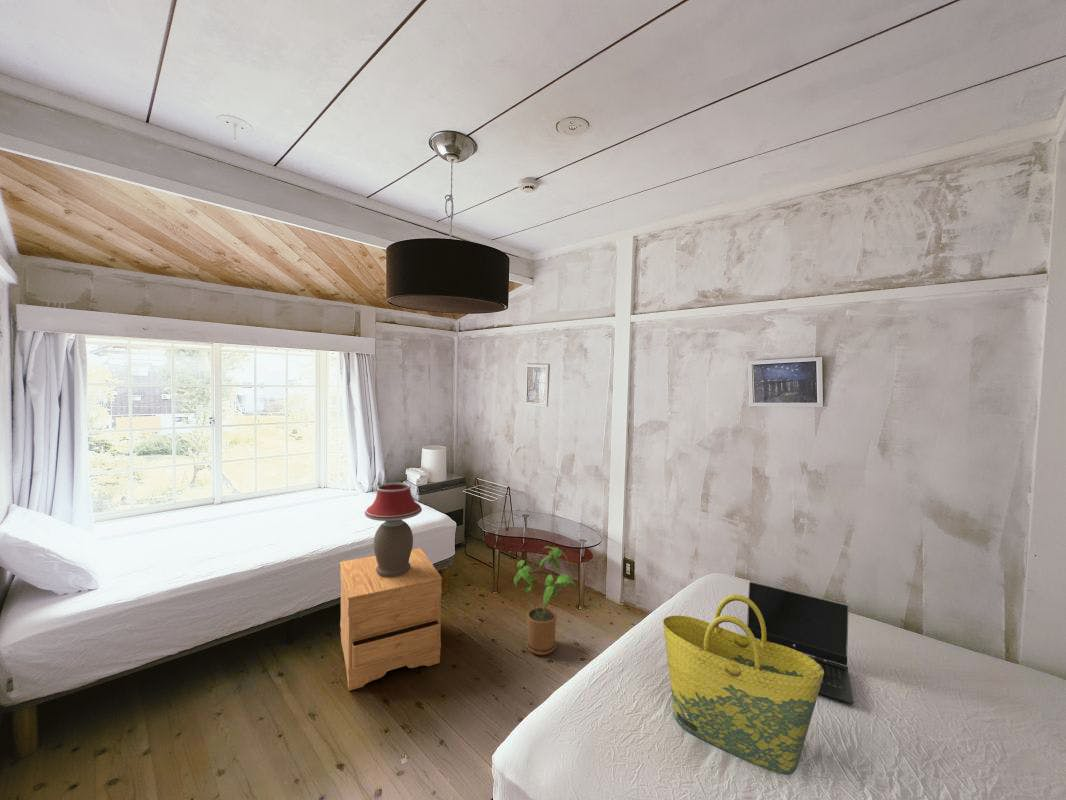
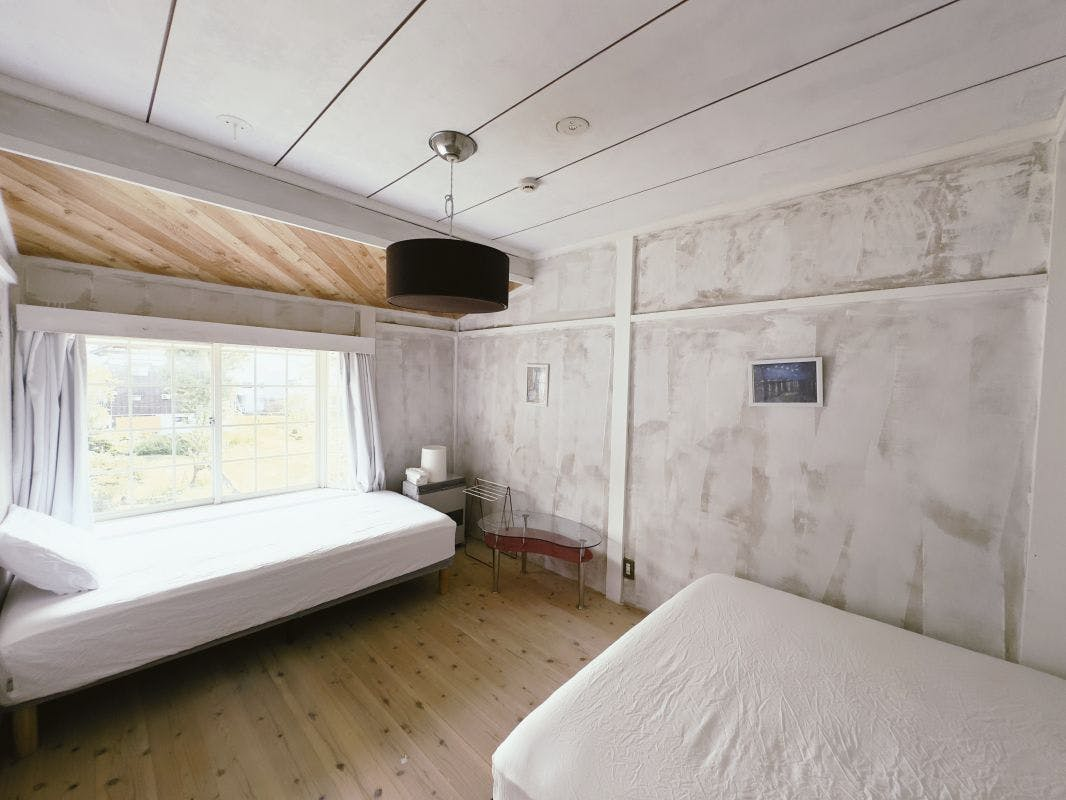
- table lamp (393, 528)
- laptop computer (794, 636)
- nightstand (389, 612)
- house plant (546, 599)
- tote bag (734, 670)
